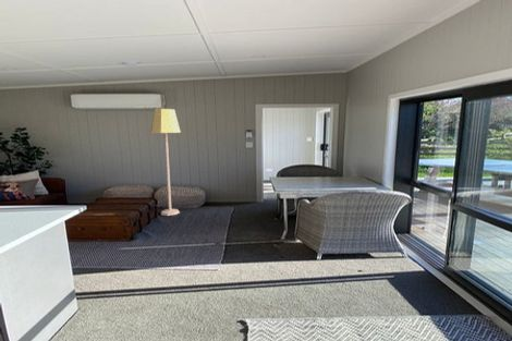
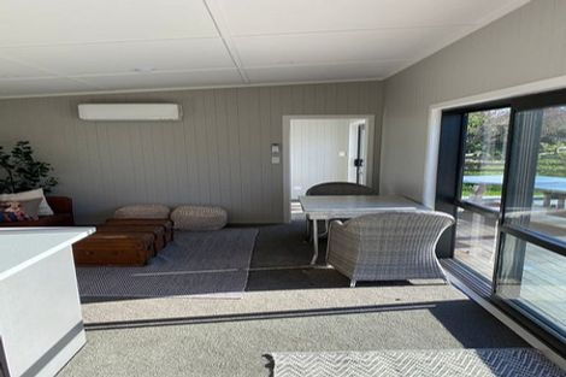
- lamp (167, 162)
